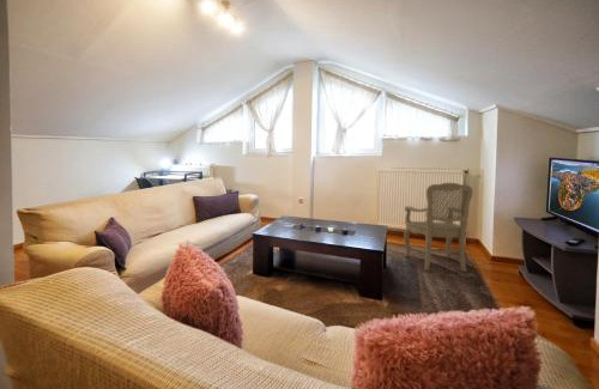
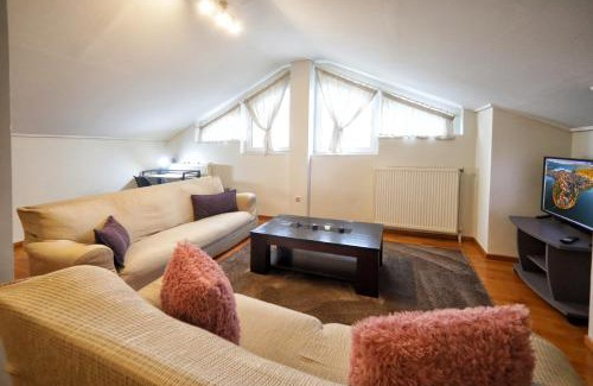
- armchair (436, 223)
